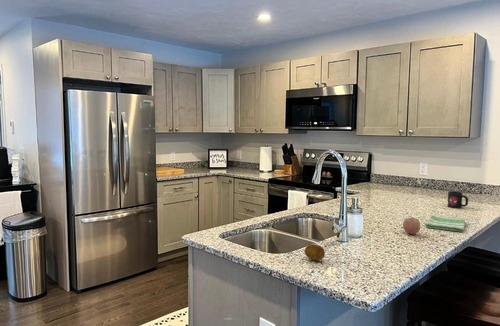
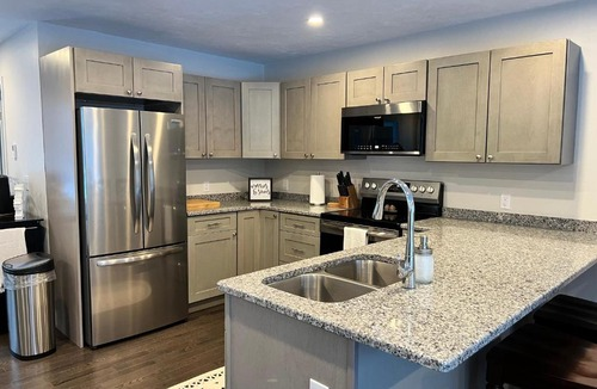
- mug (457, 199)
- dish towel (445, 222)
- fruit (411, 226)
- fruit (314, 252)
